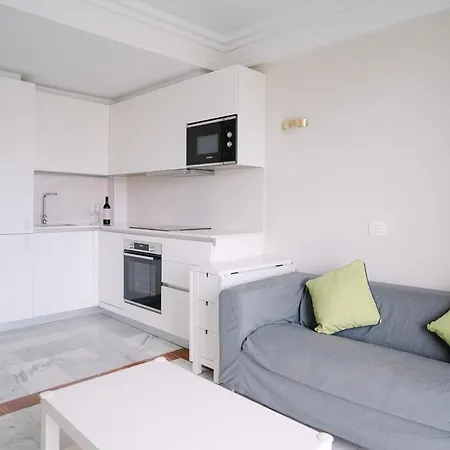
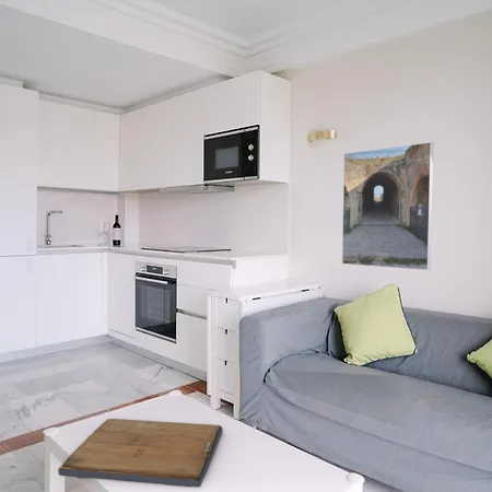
+ religious icon (148, 446)
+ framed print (384, 208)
